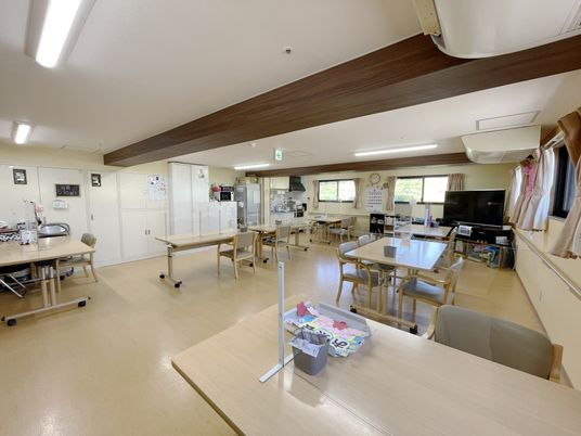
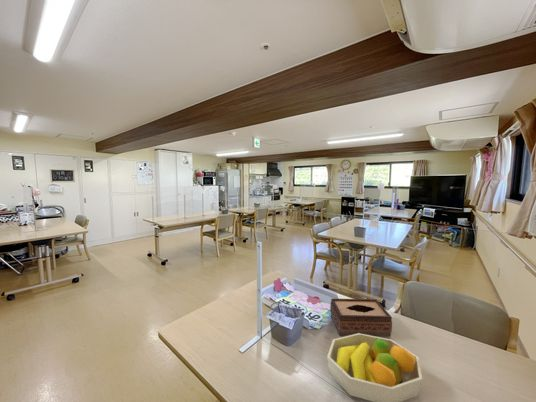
+ fruit bowl (372, 362)
+ tissue box (358, 316)
